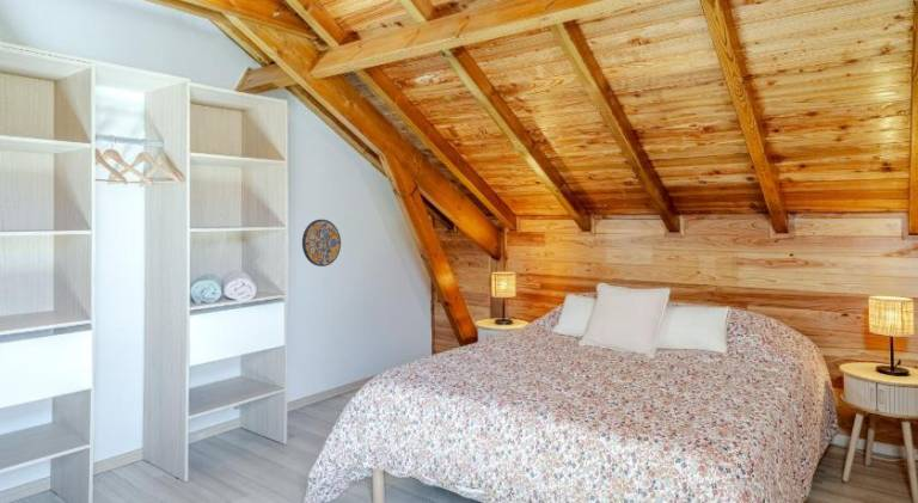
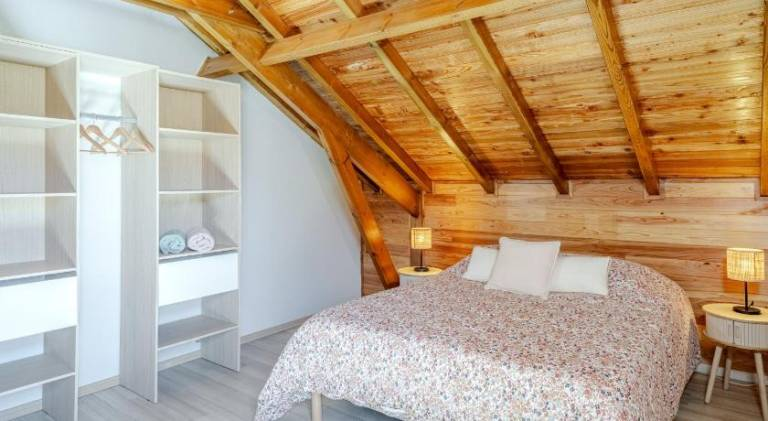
- manhole cover (322, 243)
